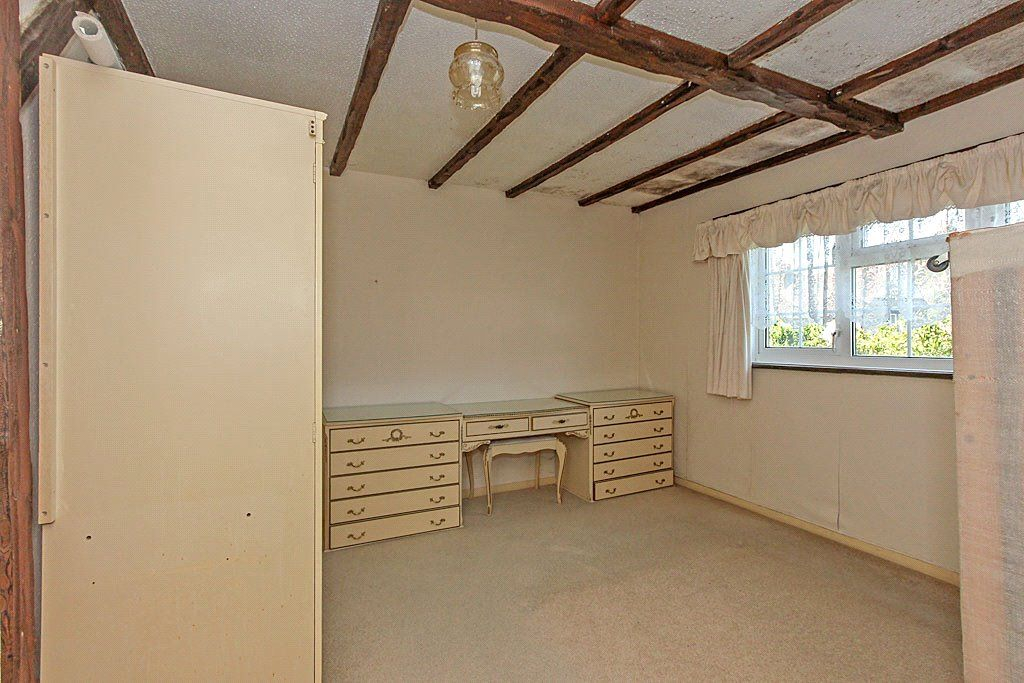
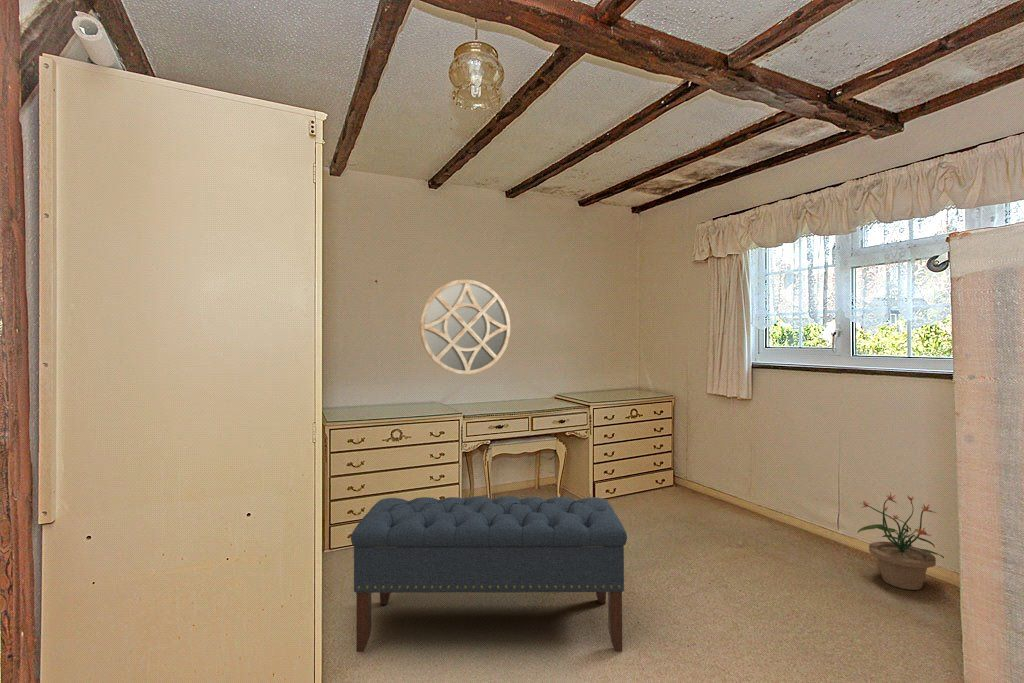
+ home mirror (466, 327)
+ potted plant (901, 539)
+ bench (491, 565)
